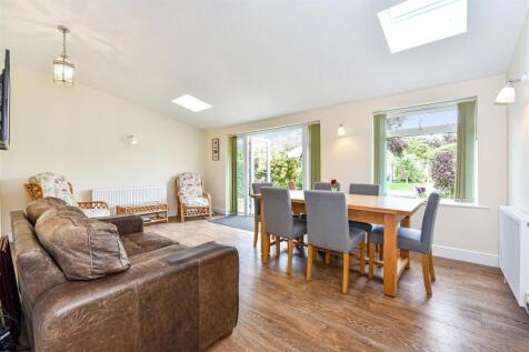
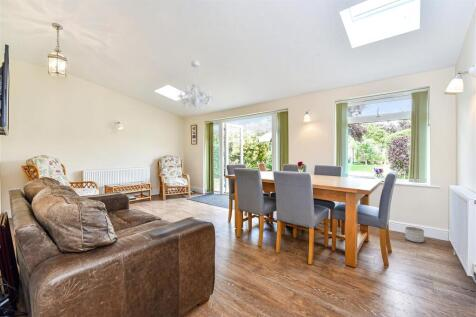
+ chandelier (195, 88)
+ planter (414, 234)
